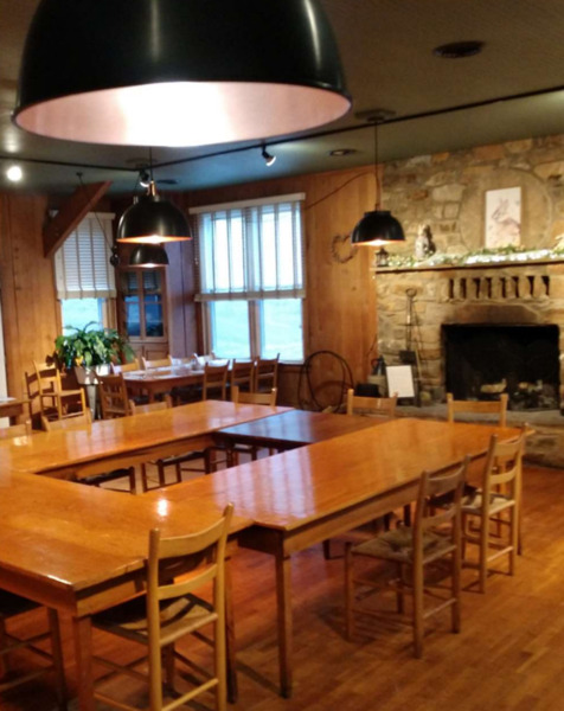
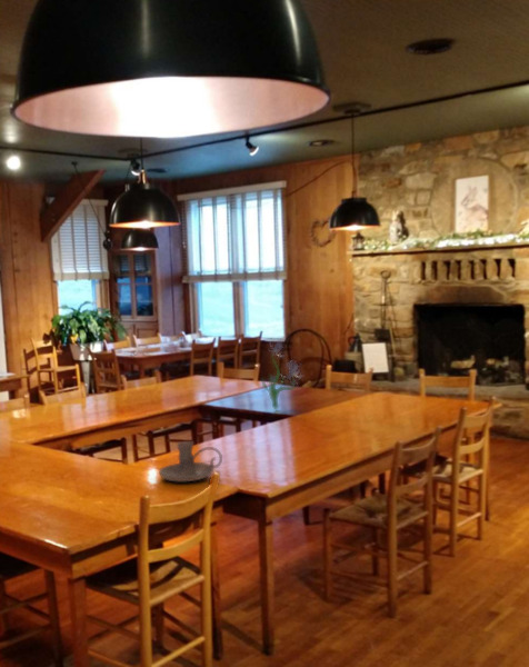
+ flower arrangement (282, 376)
+ candle holder (191, 459)
